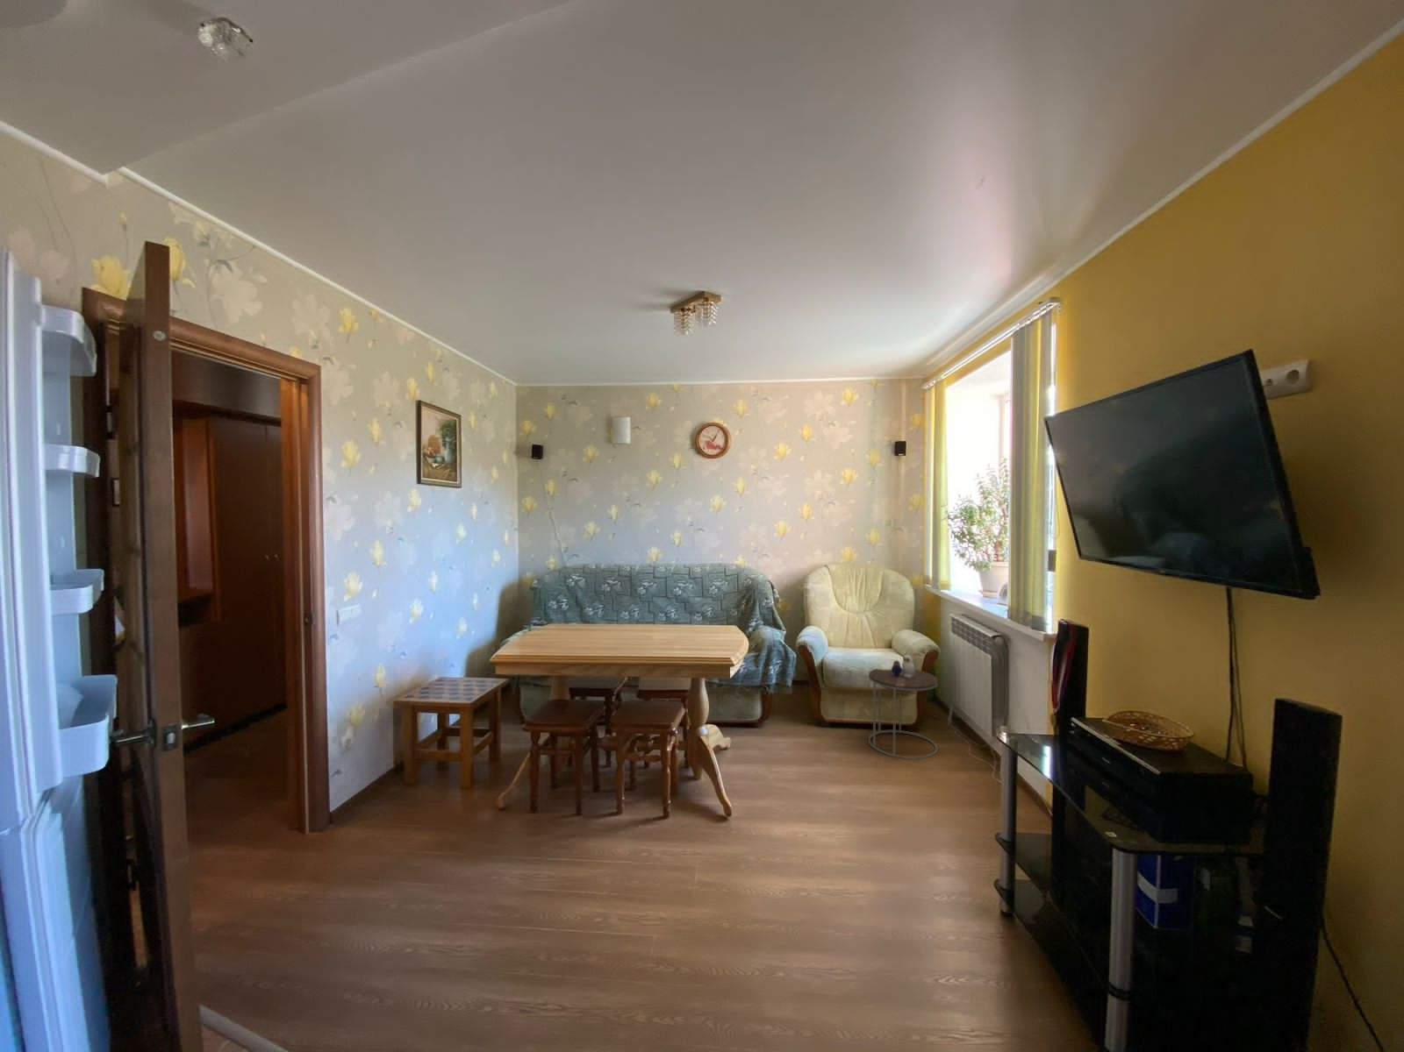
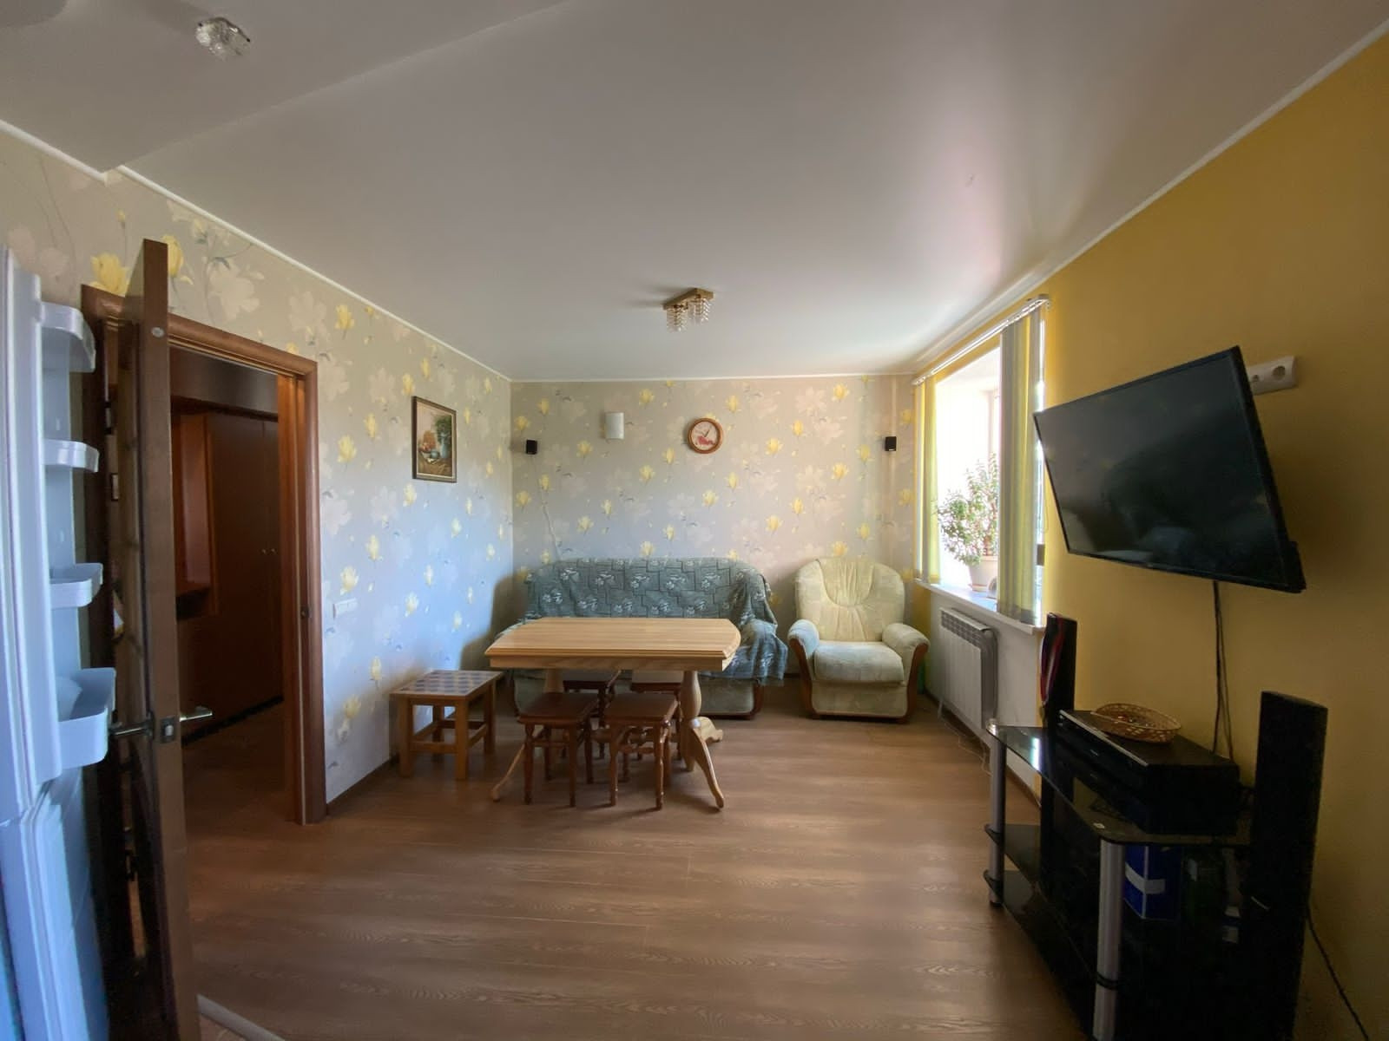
- side table (900, 699)
